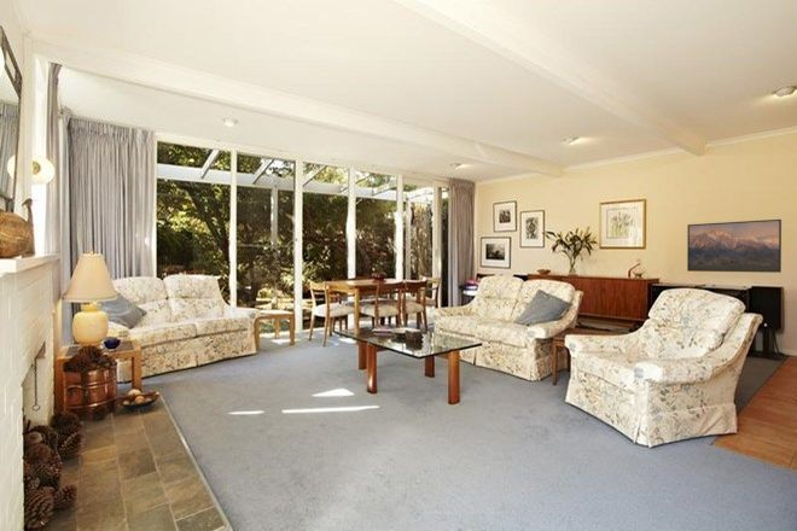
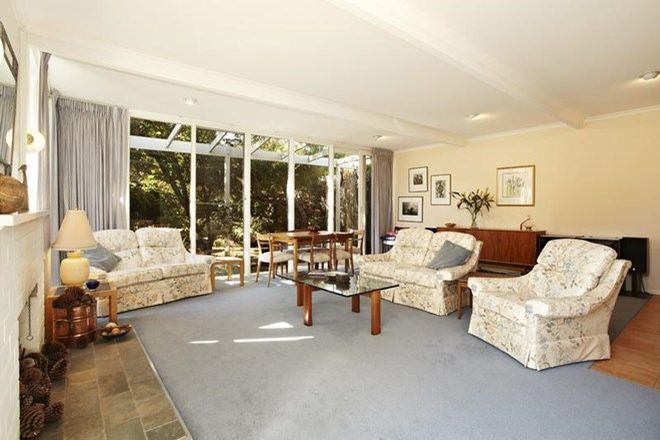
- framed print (731, 246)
